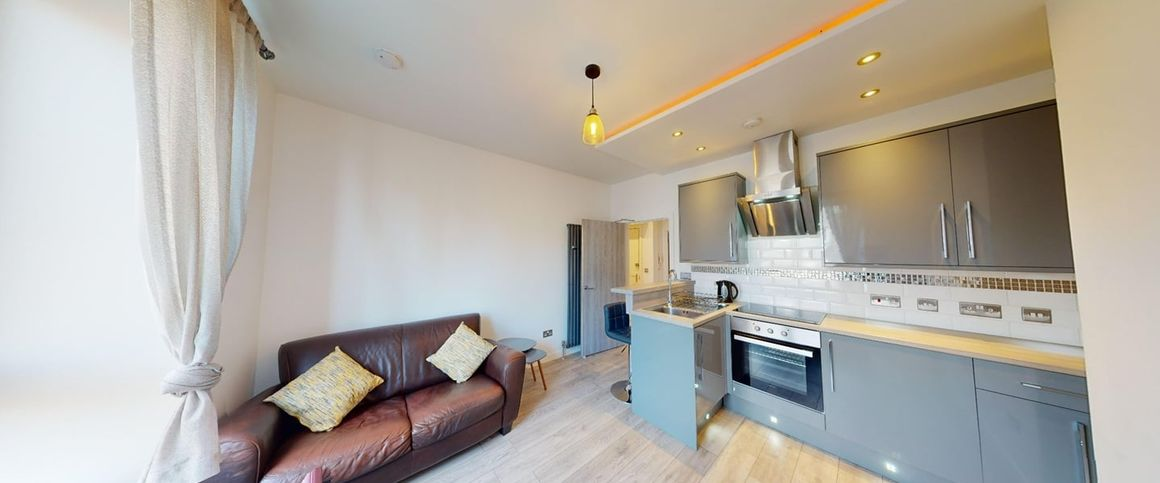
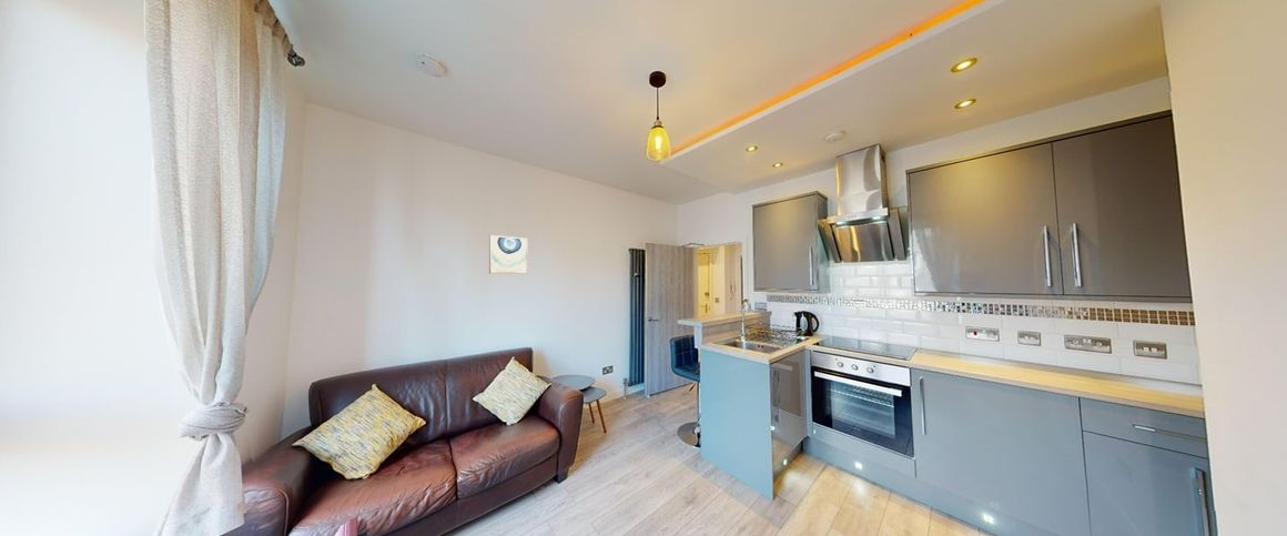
+ wall art (508, 255)
